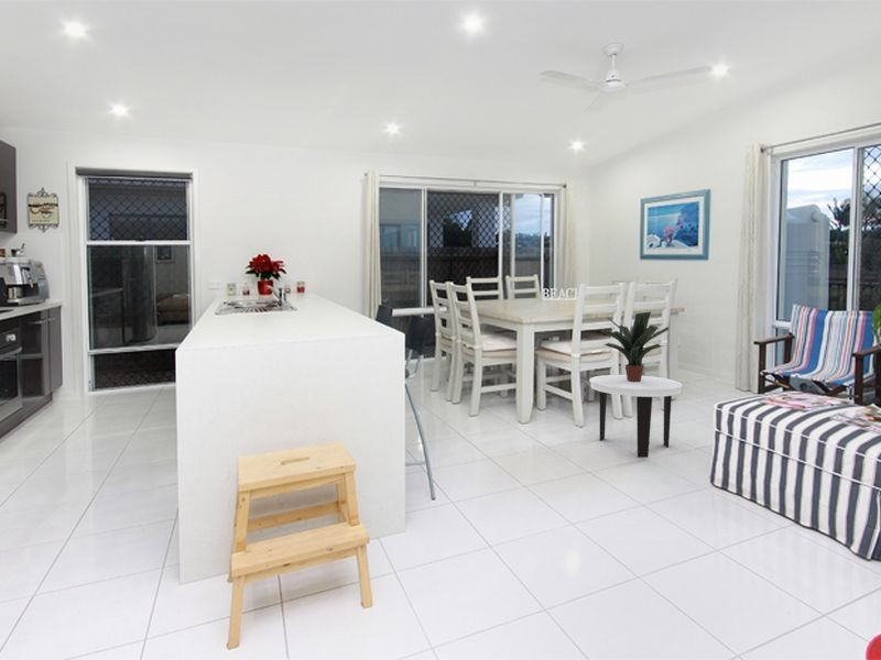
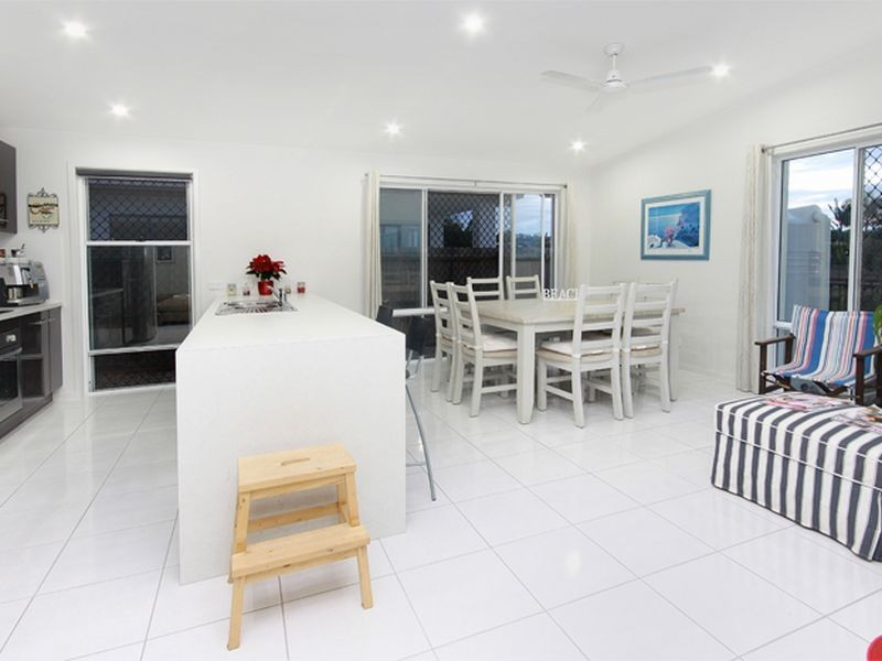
- side table (637, 414)
- potted plant (633, 345)
